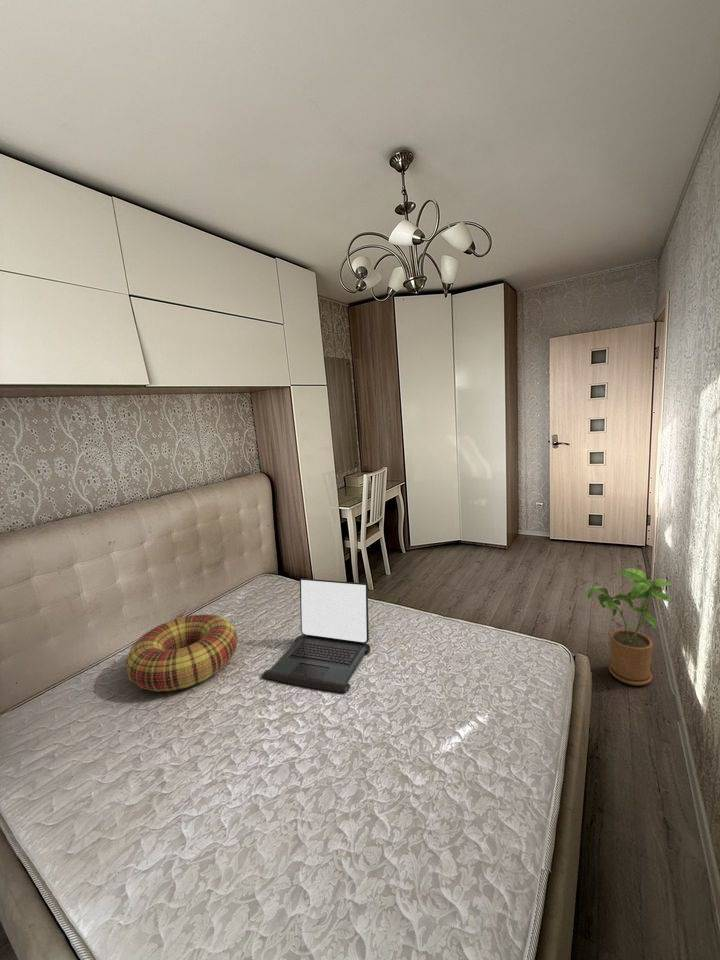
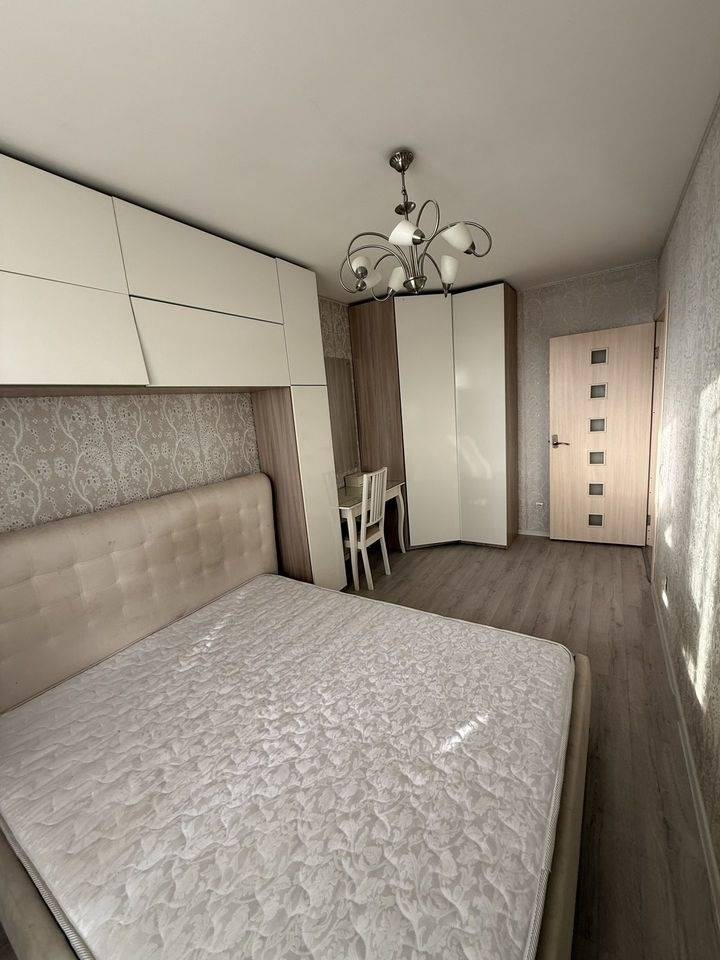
- house plant (626, 623)
- laptop (318, 629)
- cushion (184, 649)
